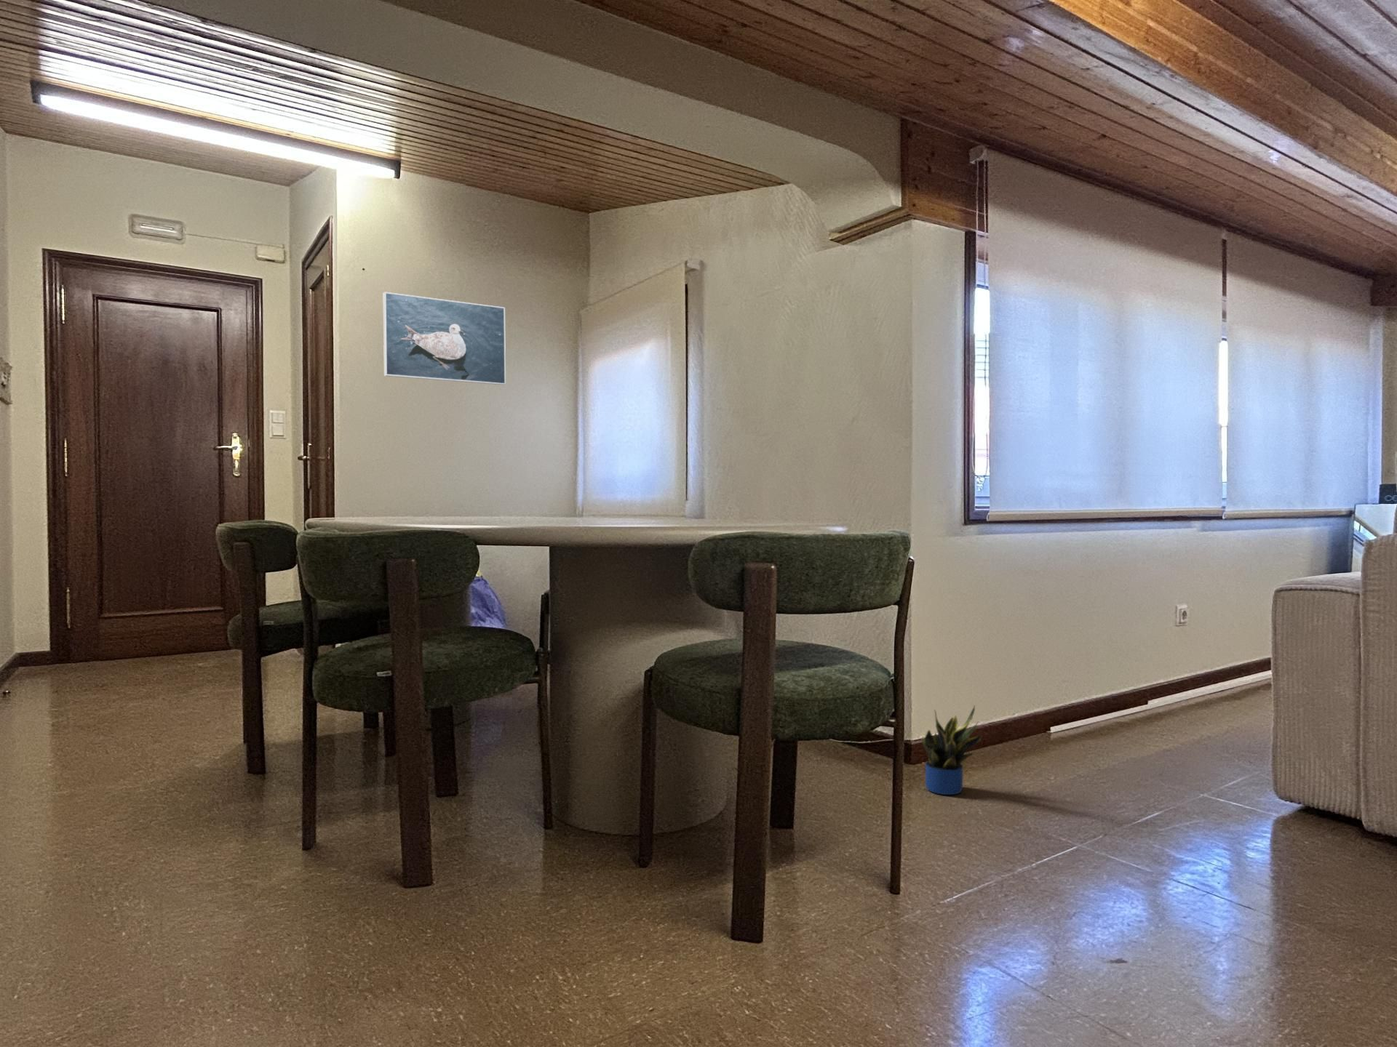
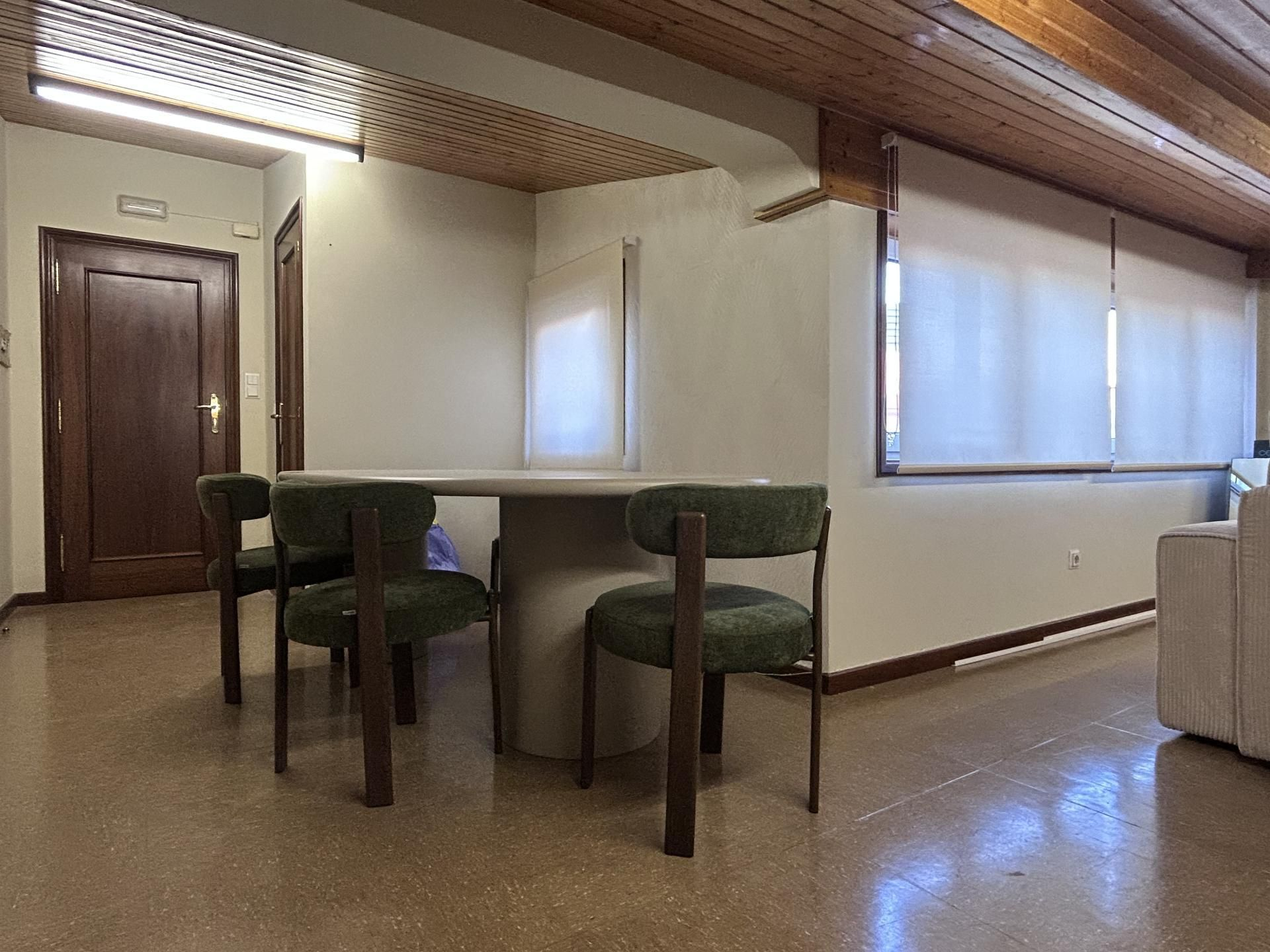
- potted plant (955, 745)
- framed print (446, 340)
